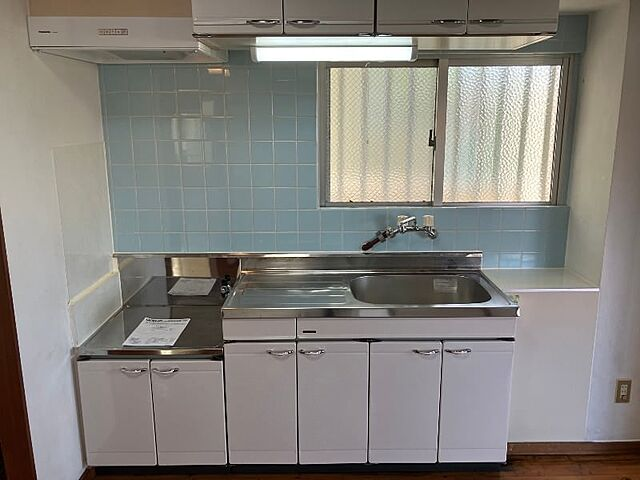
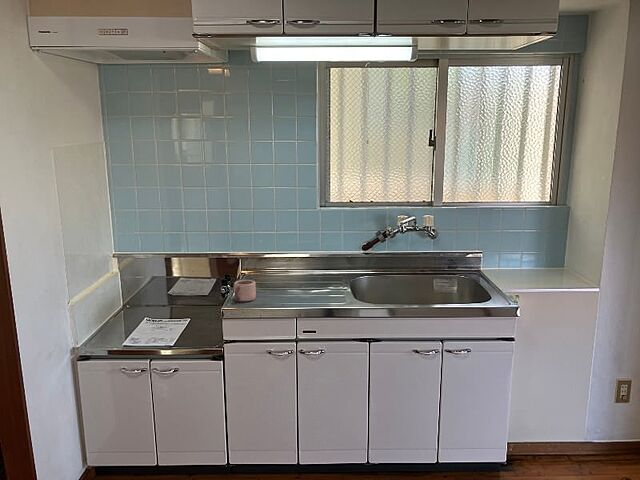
+ mug (243, 291)
